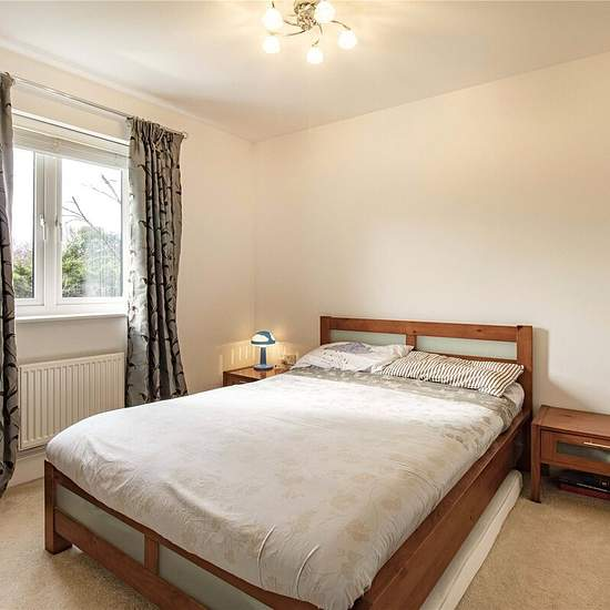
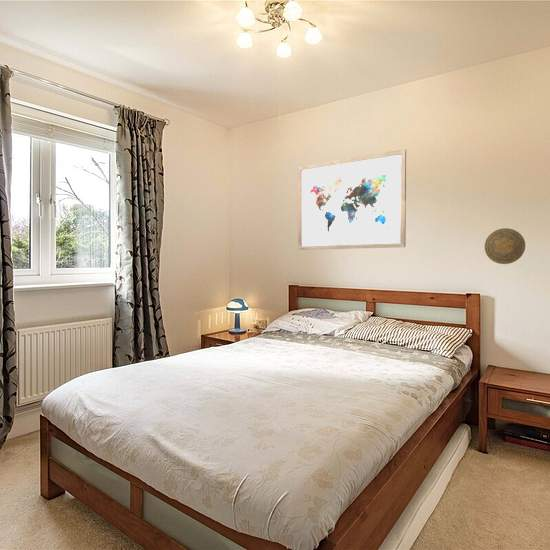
+ wall art (347, 203)
+ decorative plate (504, 246)
